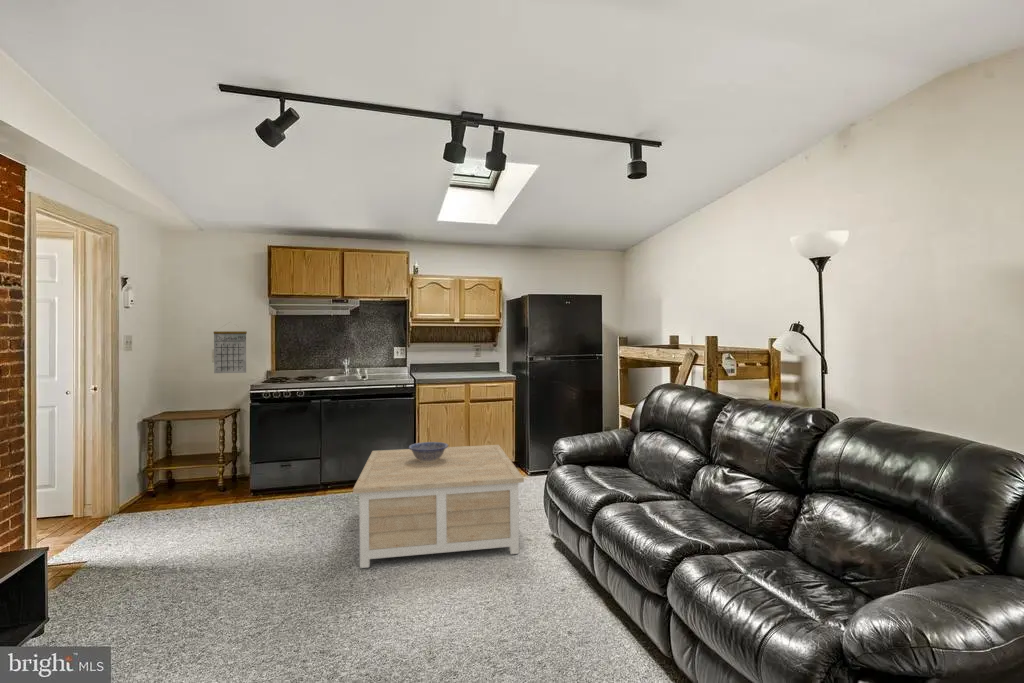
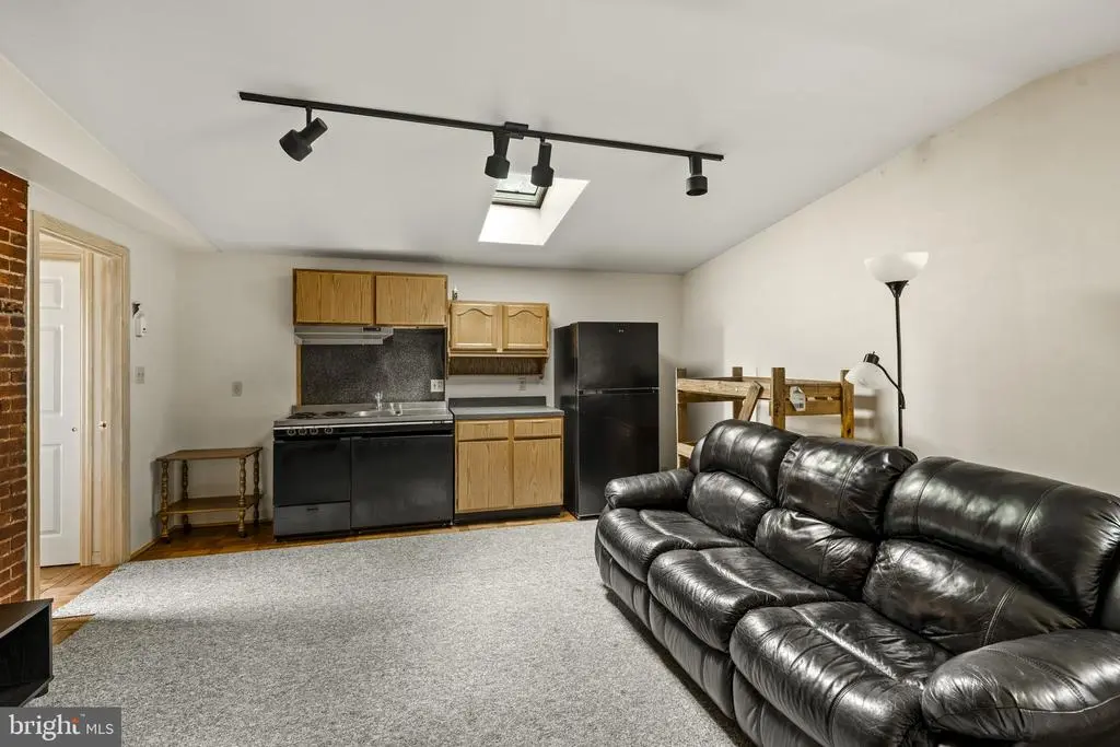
- calendar (230, 347)
- decorative bowl (428, 453)
- coffee table (439, 496)
